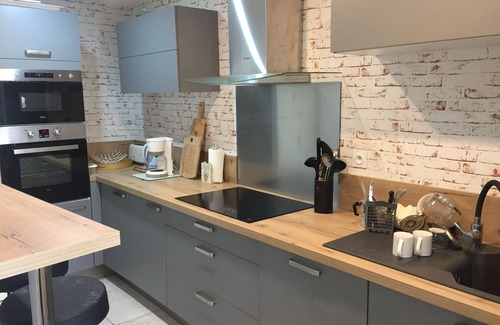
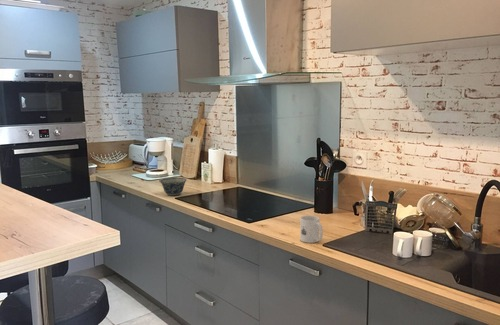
+ bowl (173, 186)
+ mug (312, 229)
